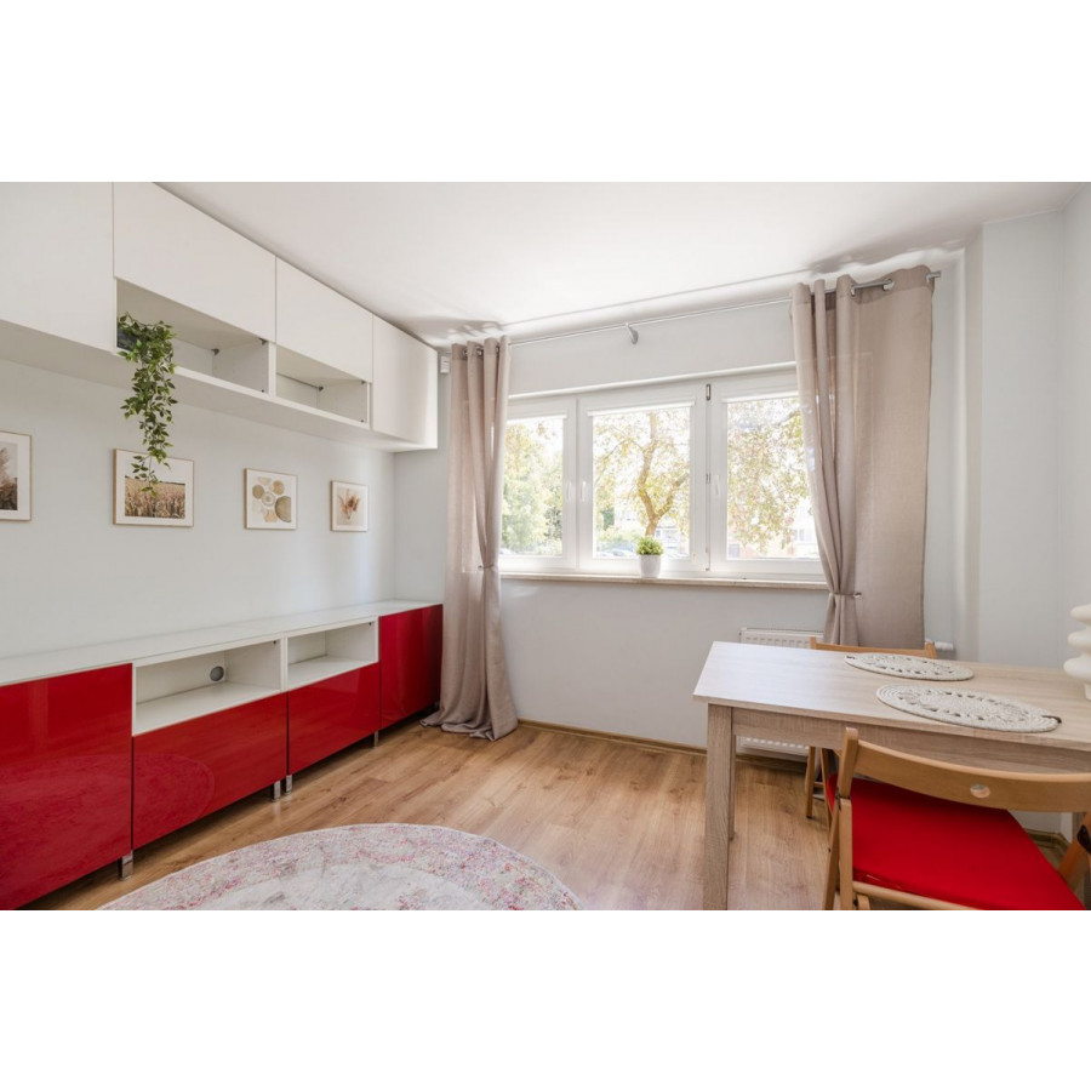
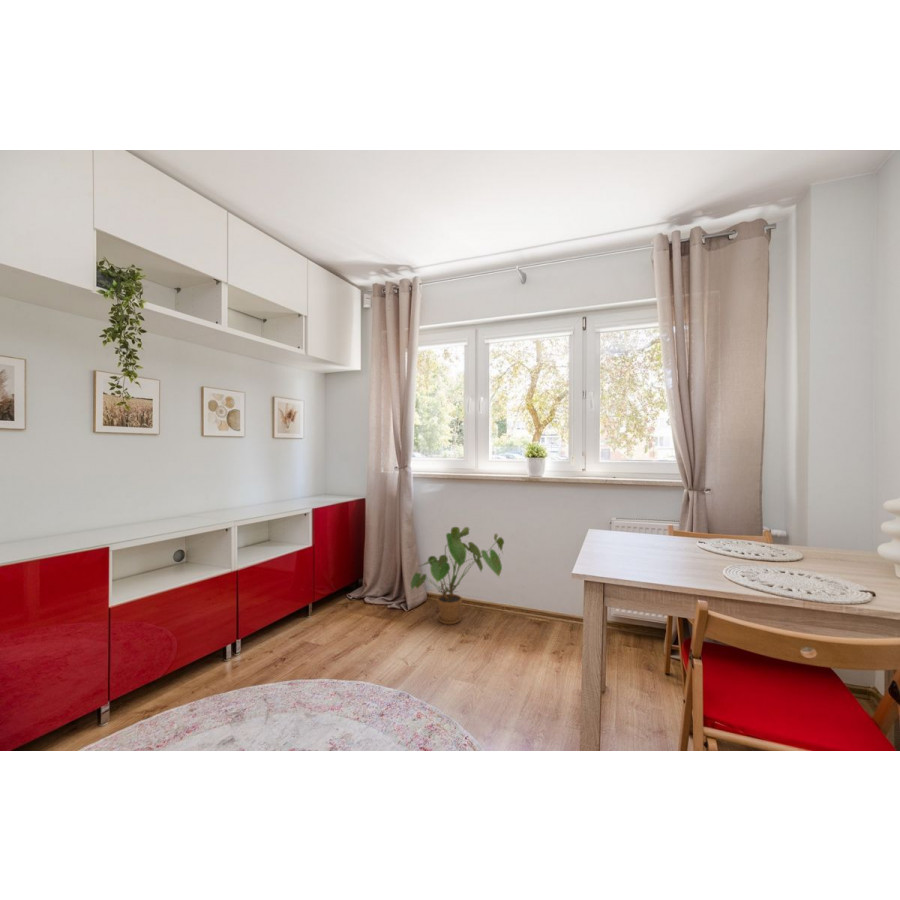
+ house plant (457, 572)
